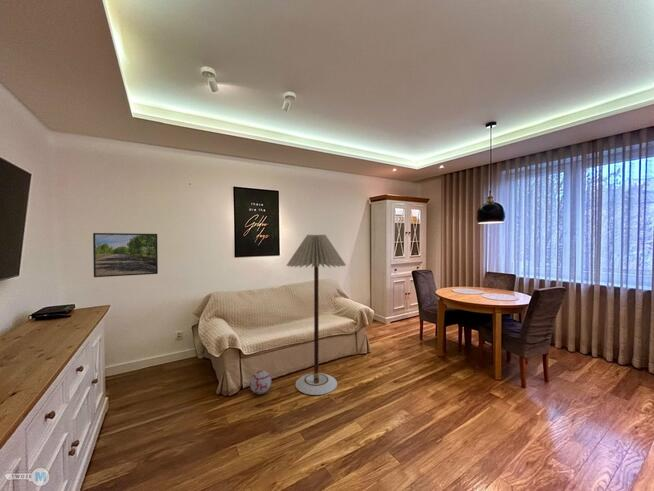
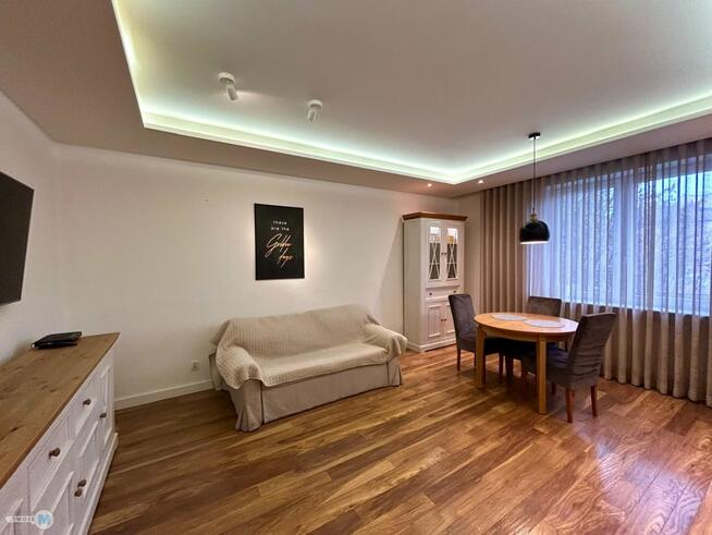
- floor lamp (316, 309)
- decorative ball (260, 382)
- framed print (127, 254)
